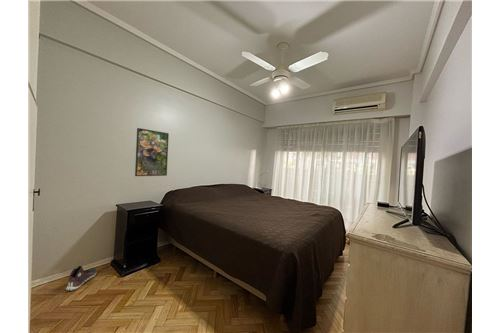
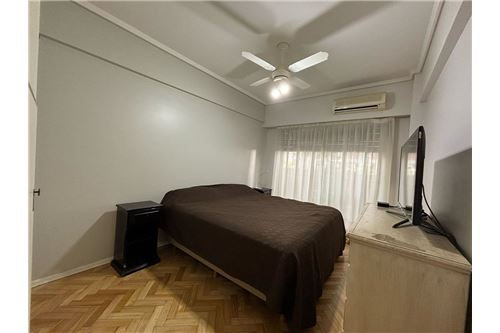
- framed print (152, 153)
- sneaker (83, 272)
